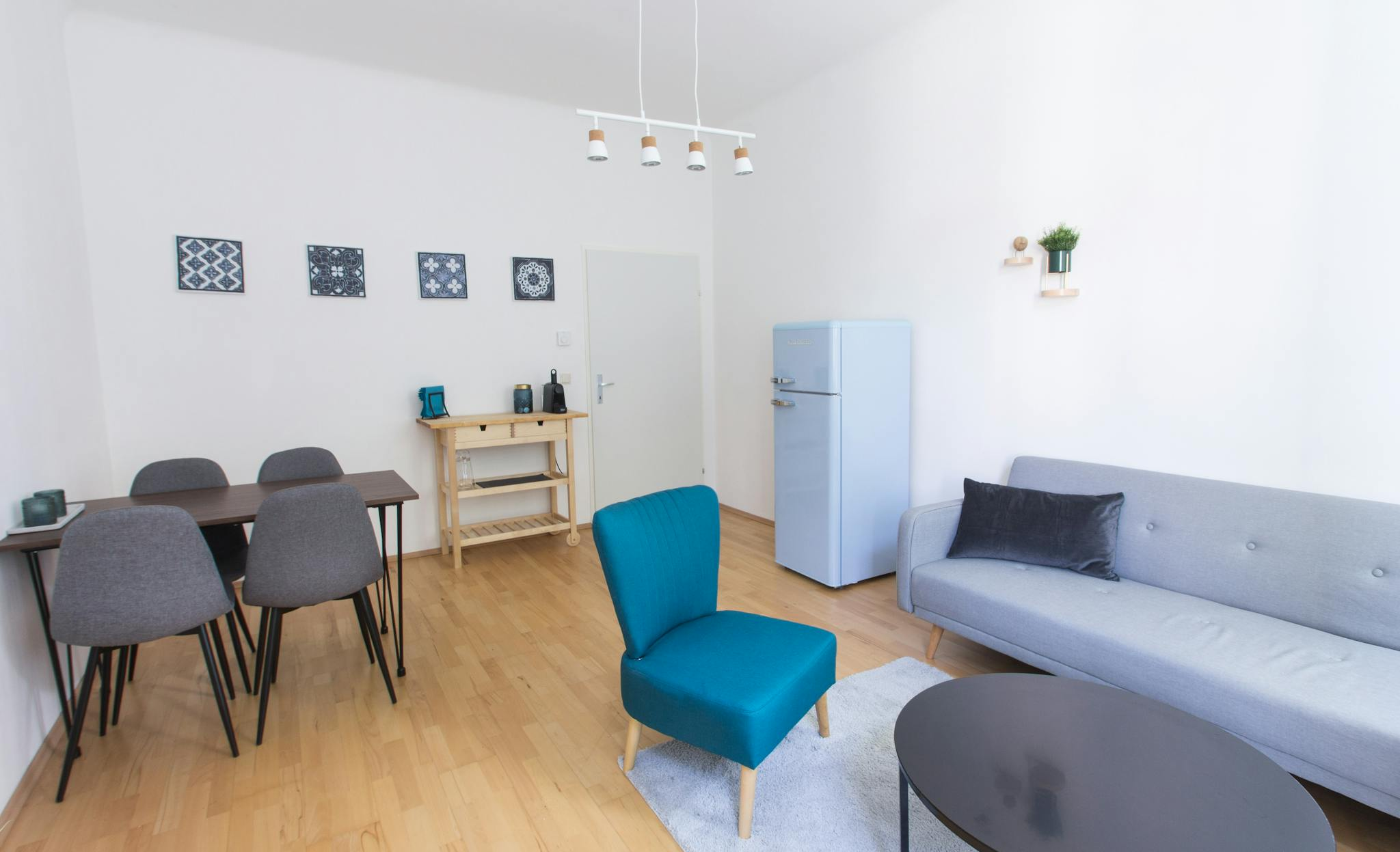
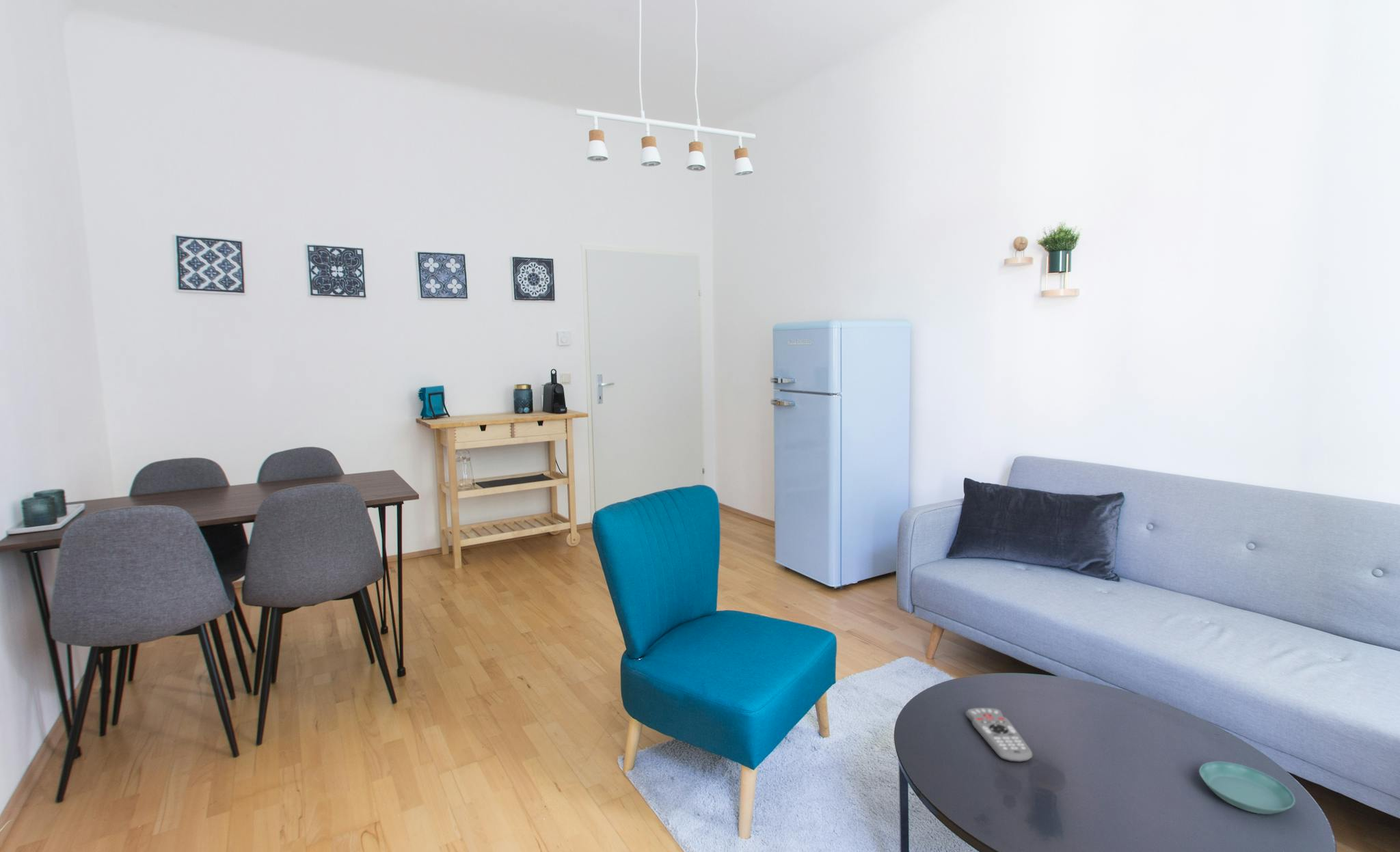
+ saucer (1245, 790)
+ remote control (999, 734)
